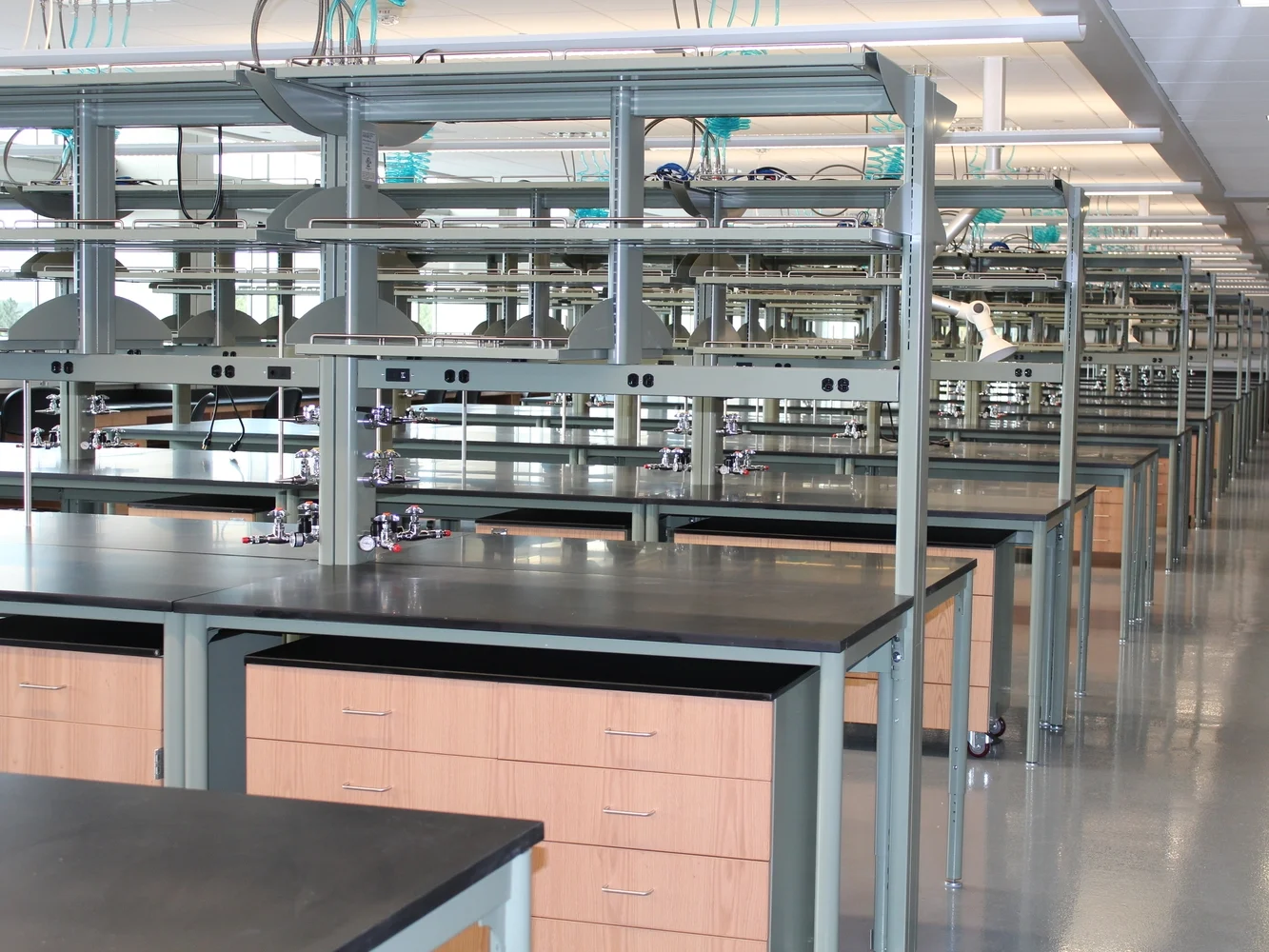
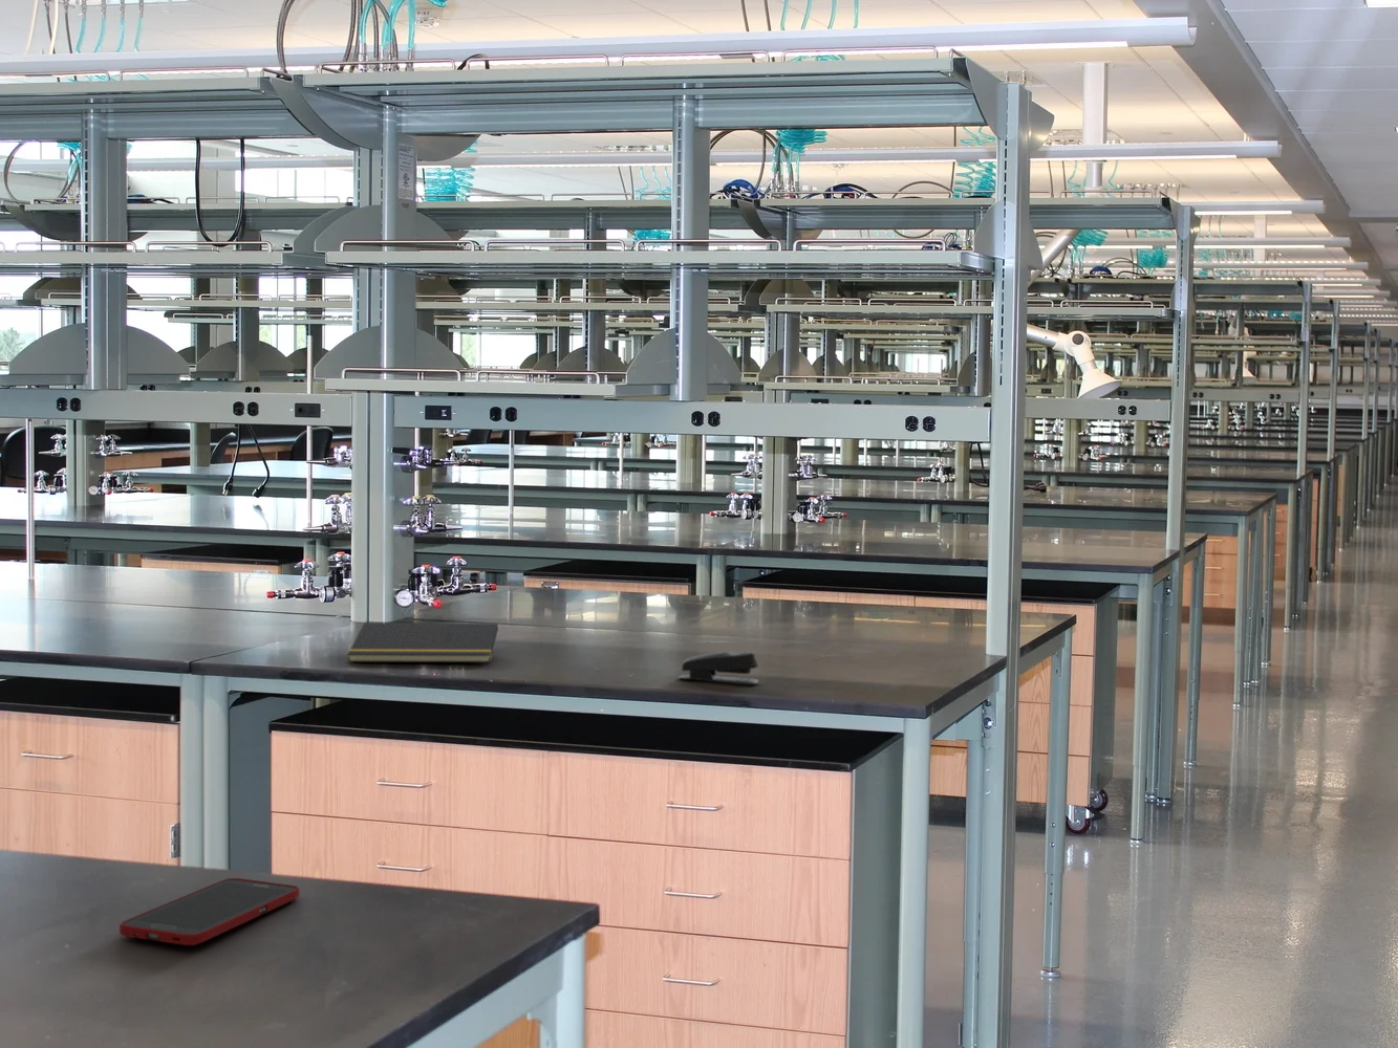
+ stapler (717, 665)
+ notepad (425, 642)
+ cell phone (213, 909)
